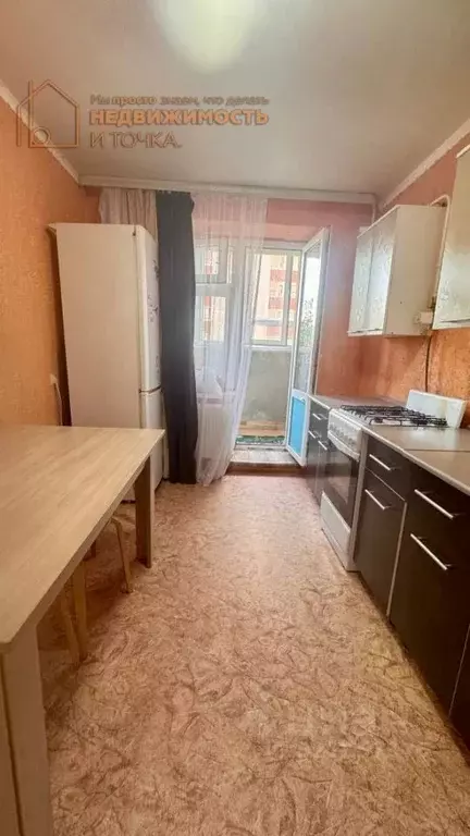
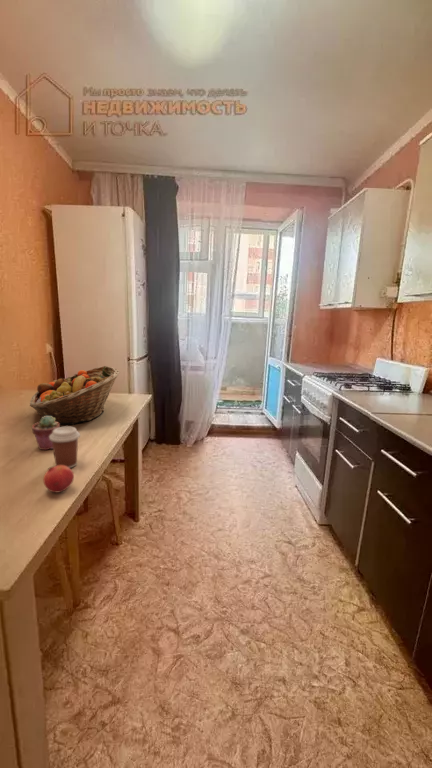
+ pomegranate (58, 478)
+ coffee cup (65, 447)
+ fruit basket (76, 392)
+ potted succulent (46, 431)
